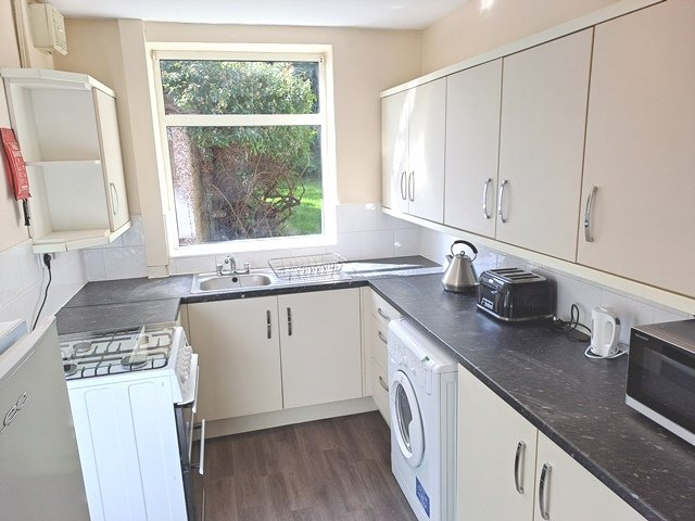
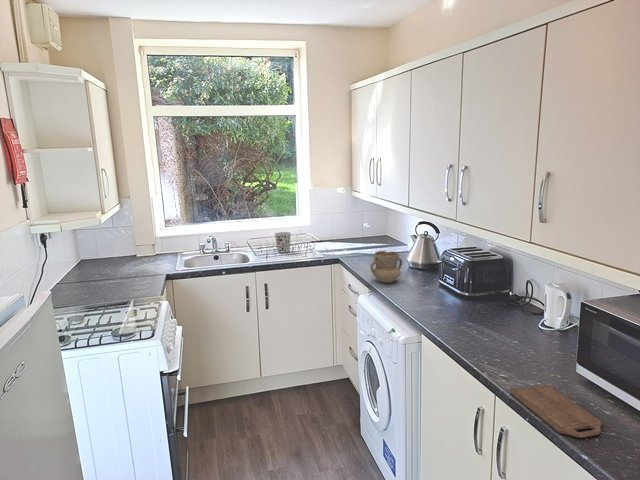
+ cutting board (557, 410)
+ cup (283, 242)
+ mug (386, 267)
